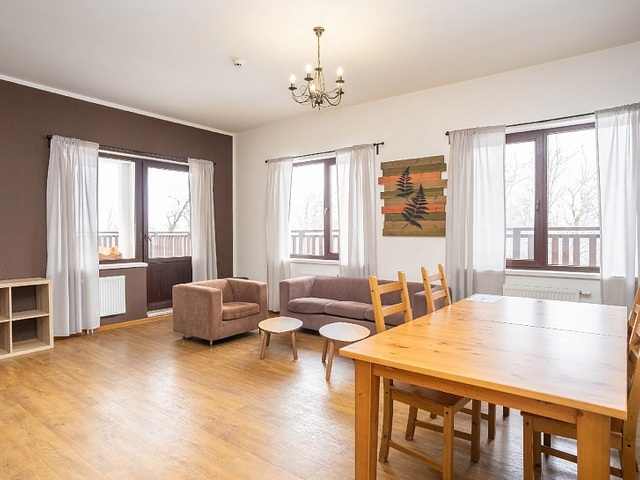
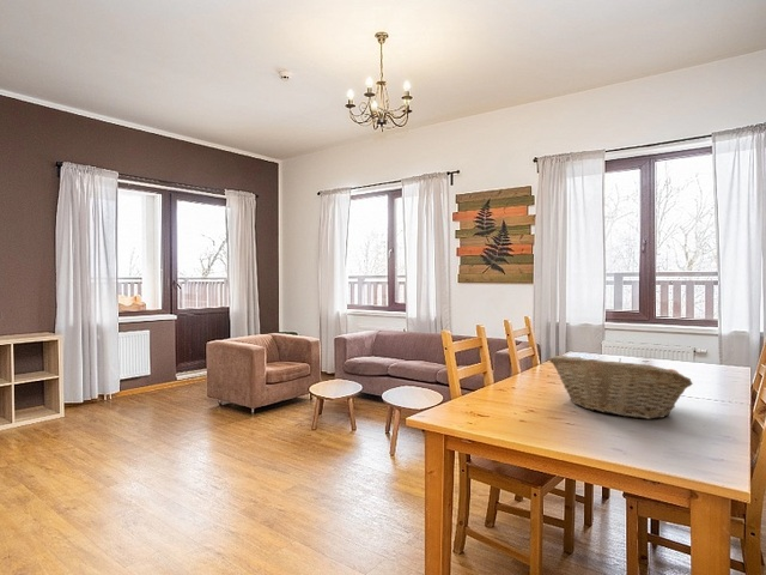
+ fruit basket (615, 380)
